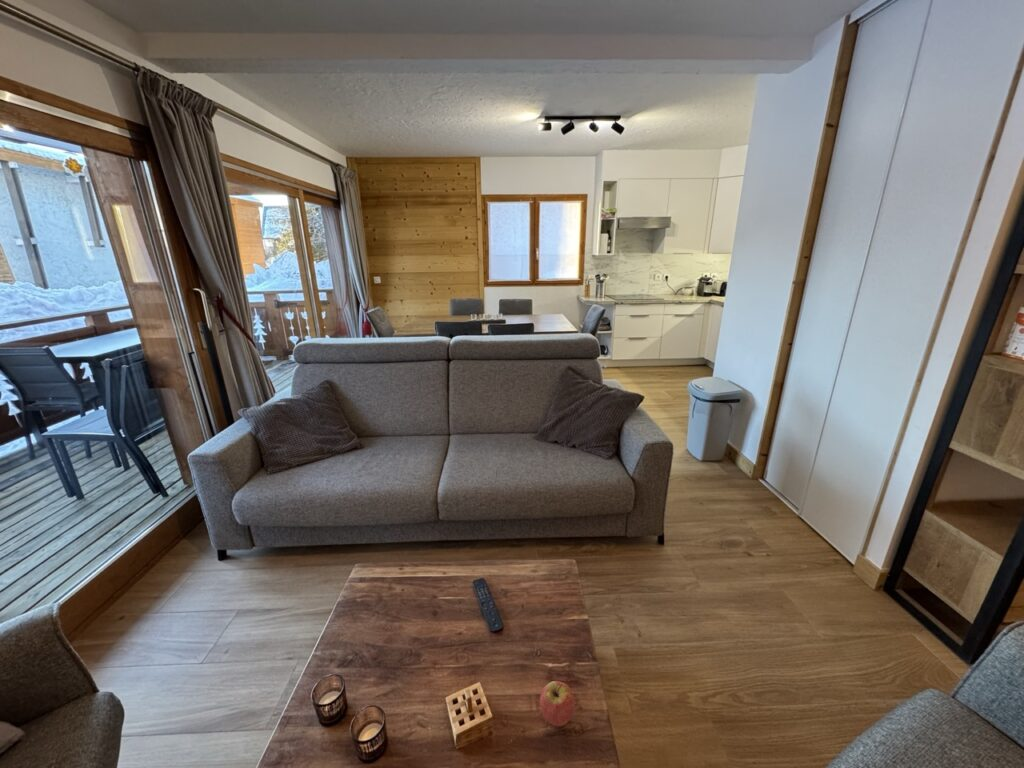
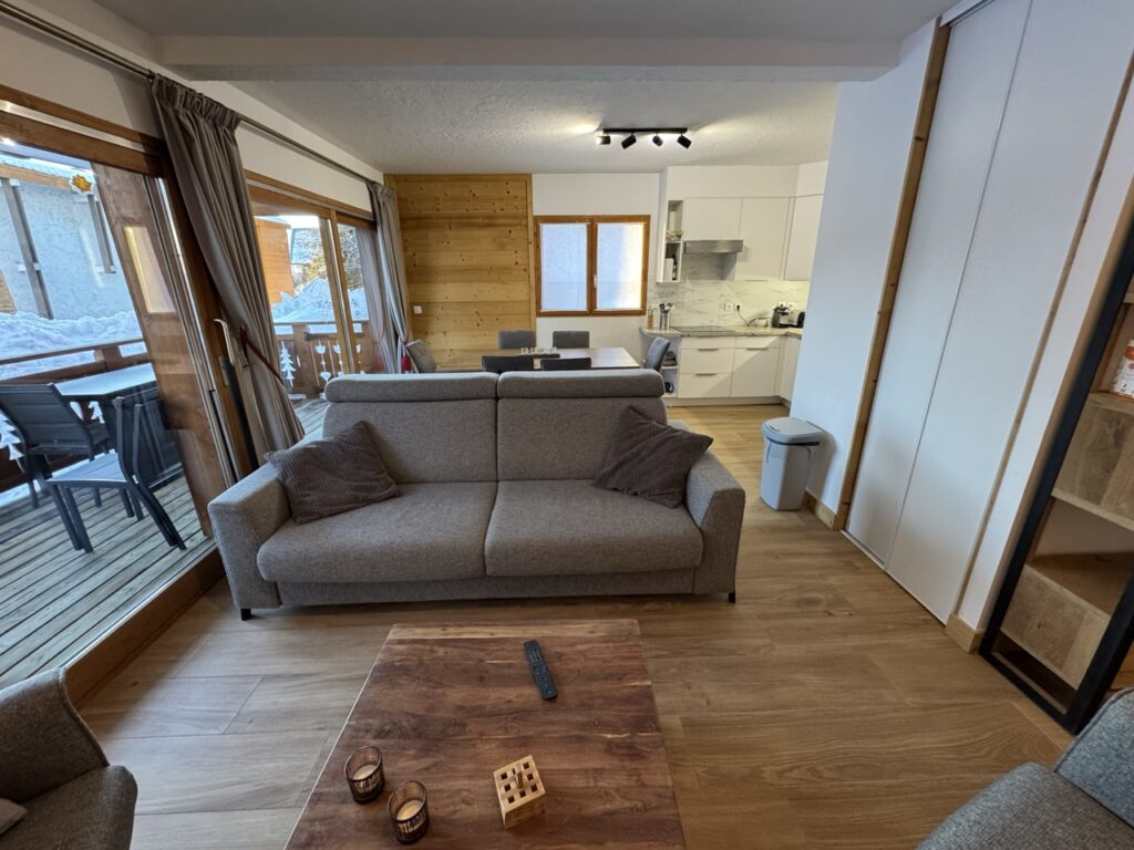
- fruit (557, 702)
